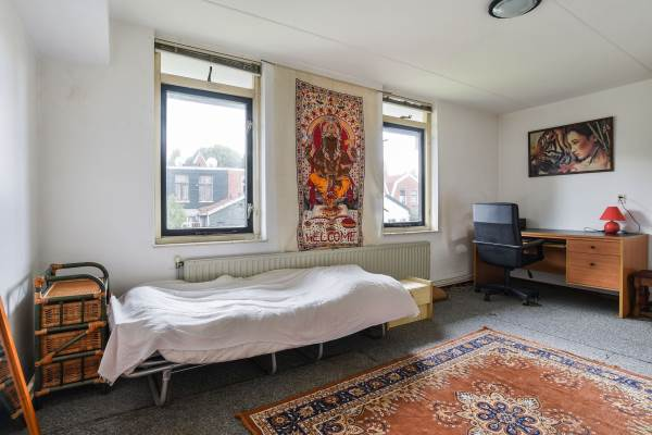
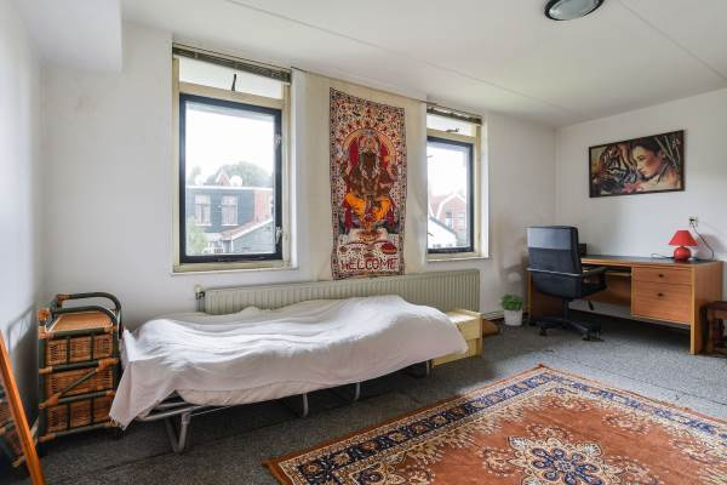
+ potted plant (513, 308)
